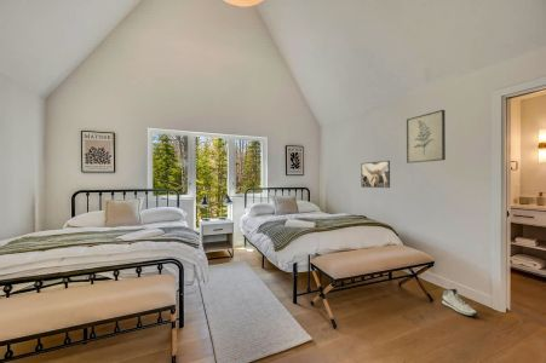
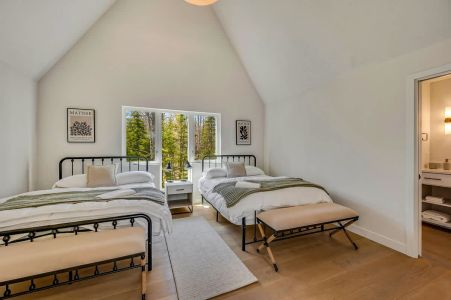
- sneaker (458, 300)
- wall art (424, 138)
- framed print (374, 174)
